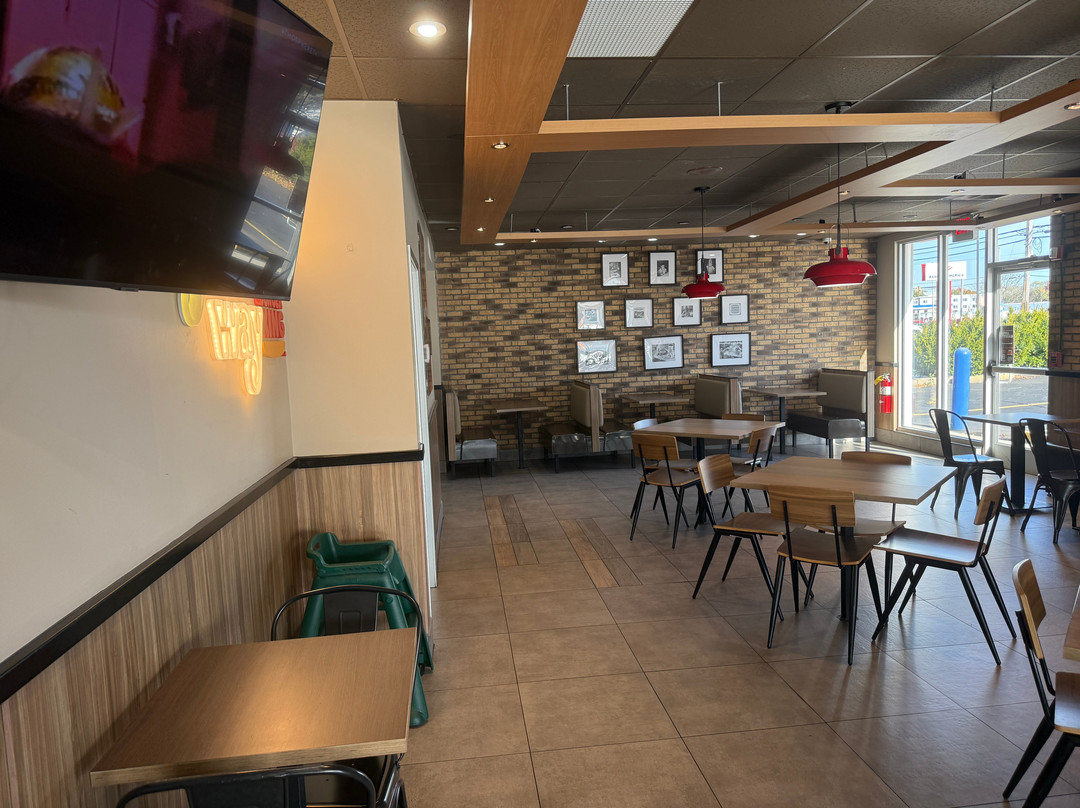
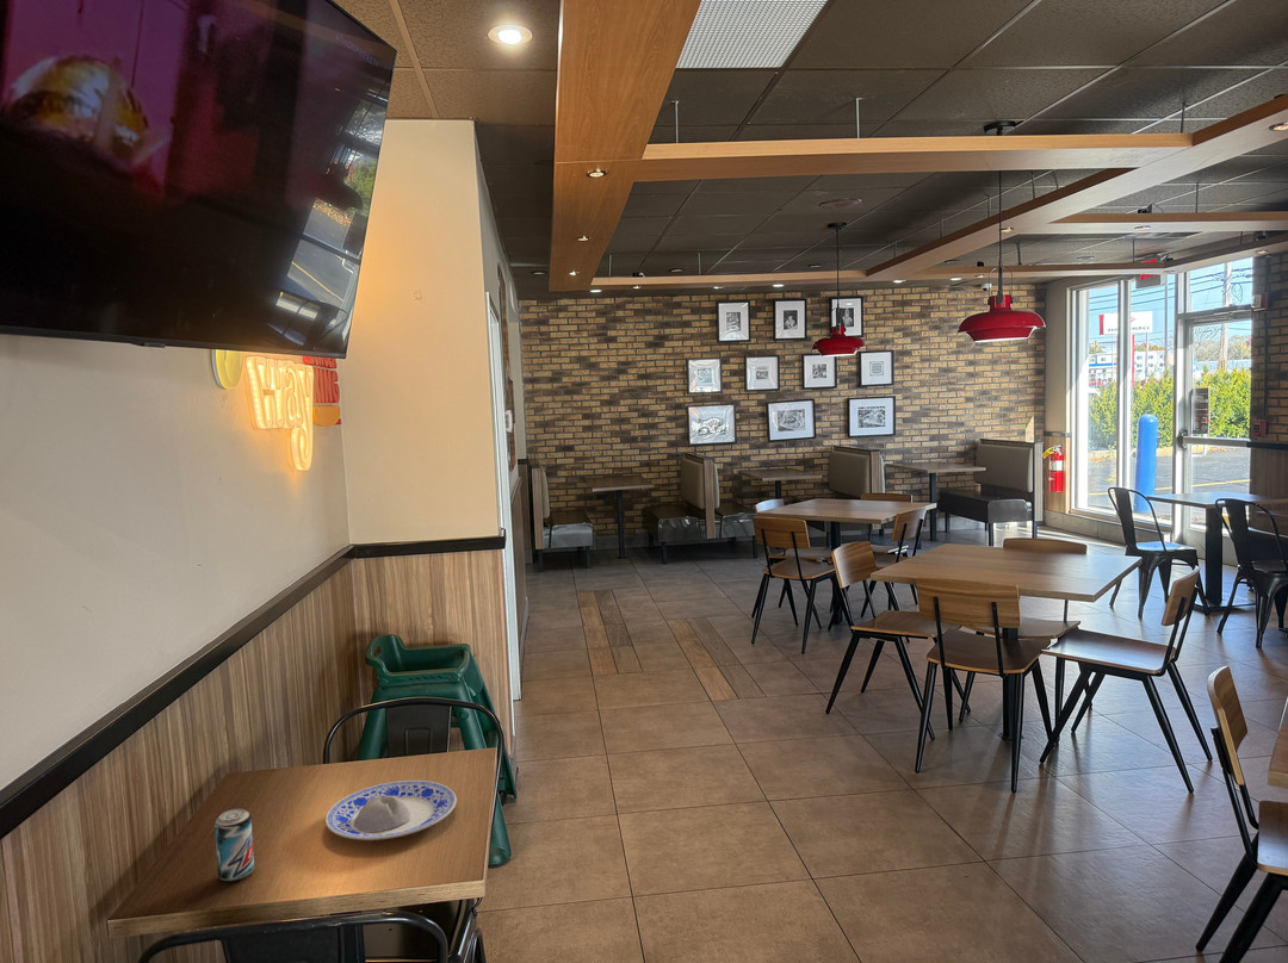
+ plate (391, 807)
+ beer can (234, 844)
